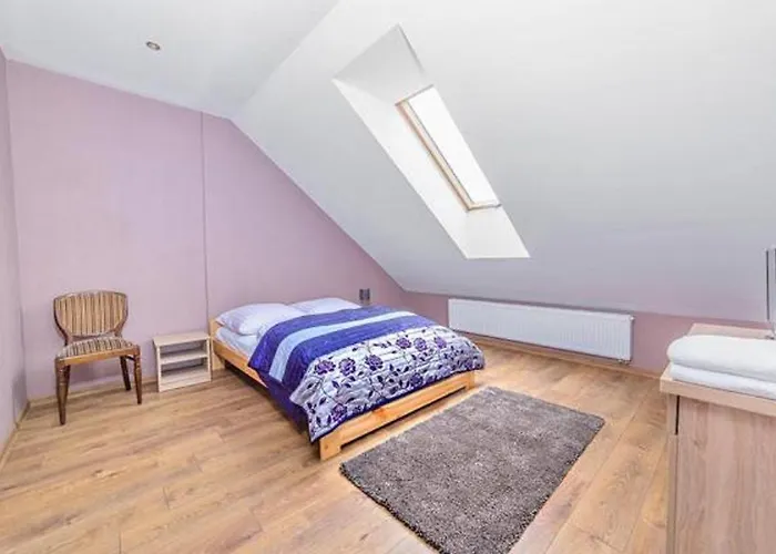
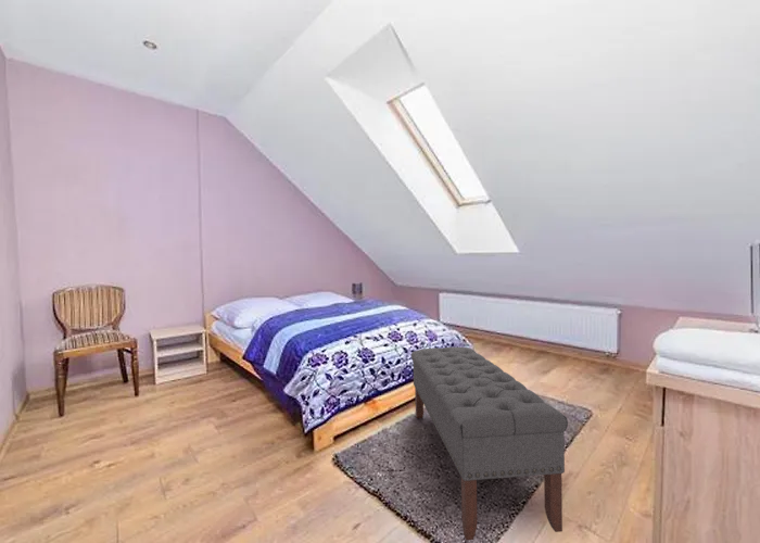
+ bench (468, 415)
